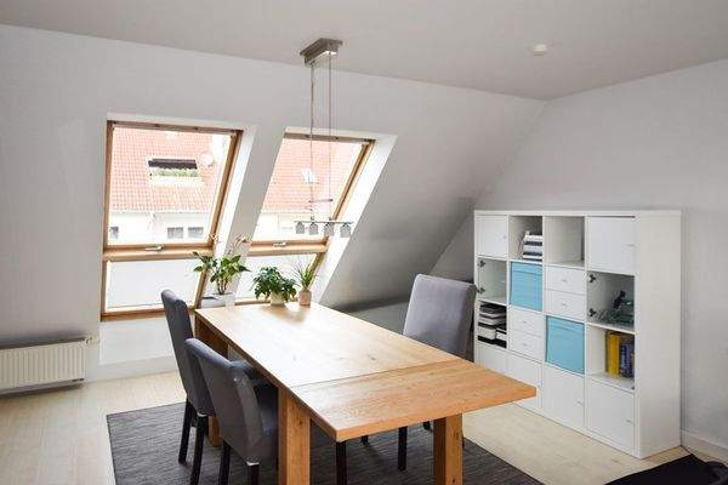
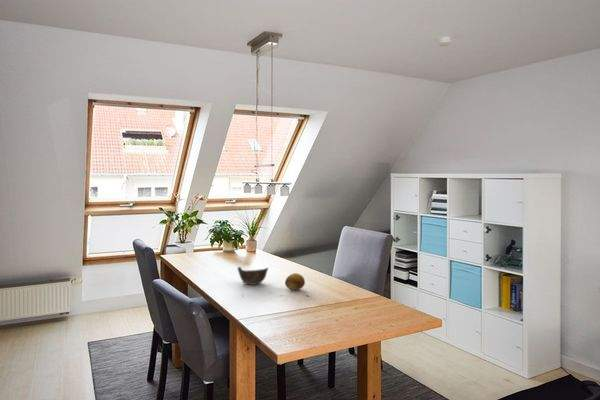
+ bowl (251, 275)
+ fruit (294, 281)
